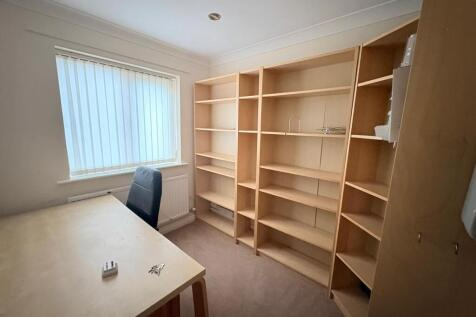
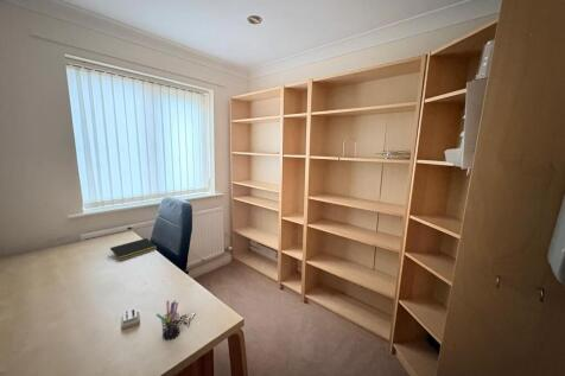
+ pen holder (167, 319)
+ notepad (134, 248)
